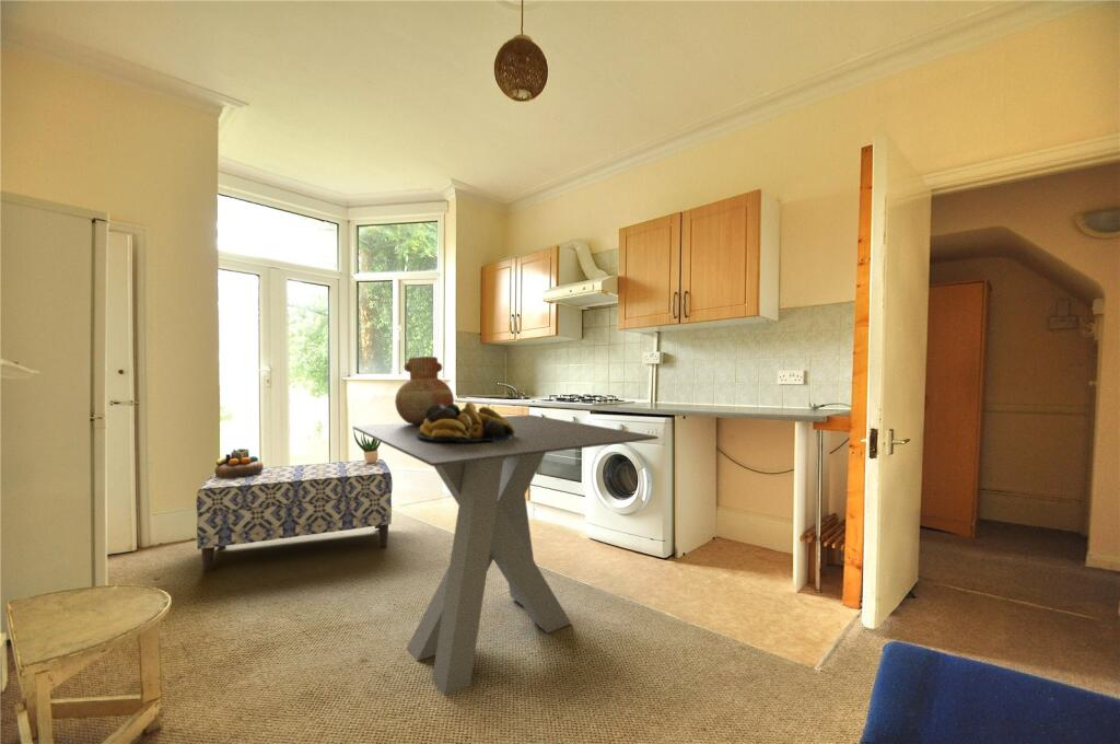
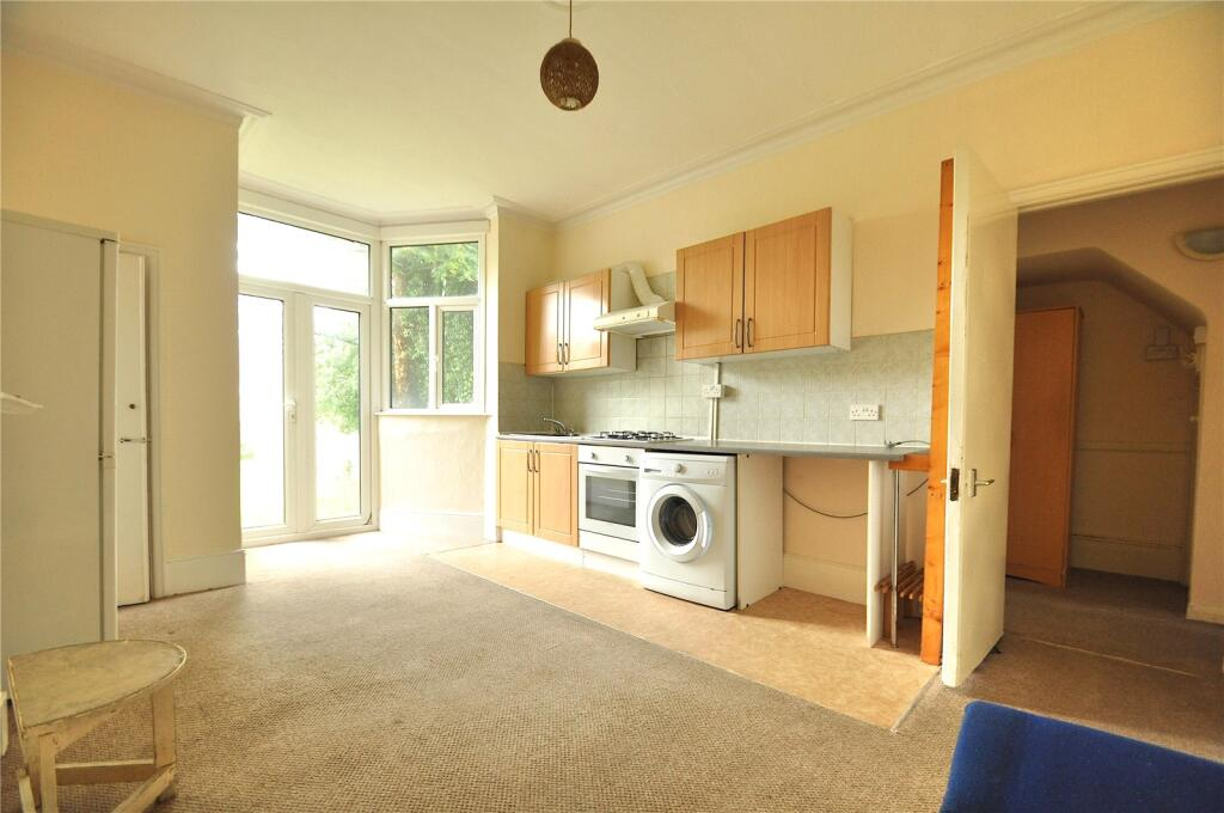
- decorative bowl (238, 461)
- dining table (497, 534)
- bench (303, 509)
- potted plant (371, 443)
- fruit bowl (465, 418)
- vase (424, 390)
